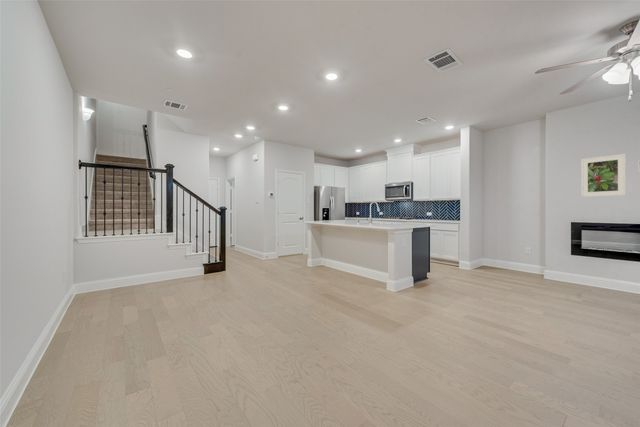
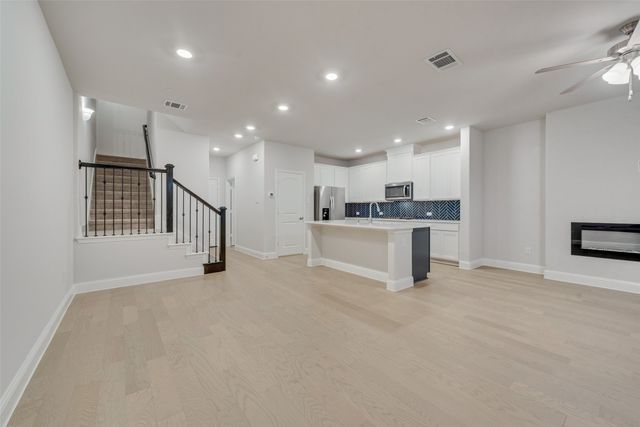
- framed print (602, 176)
